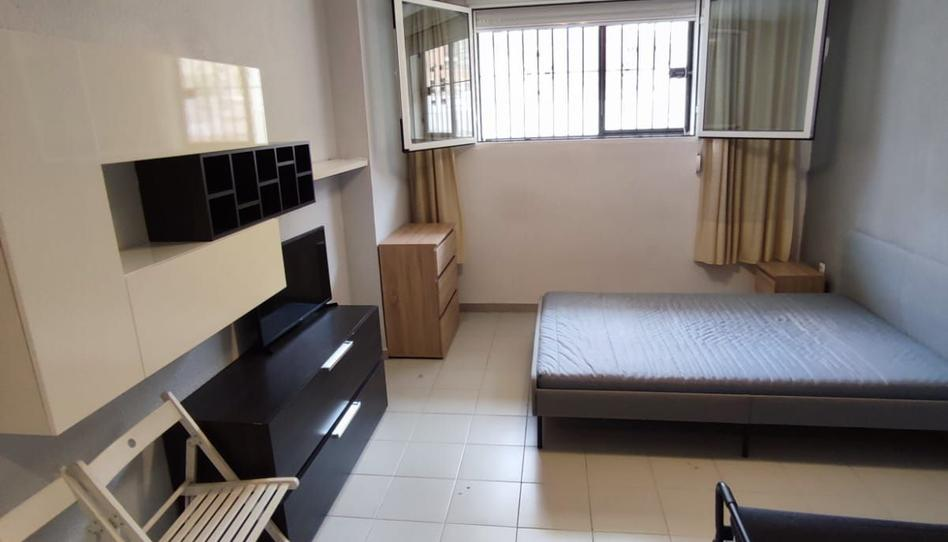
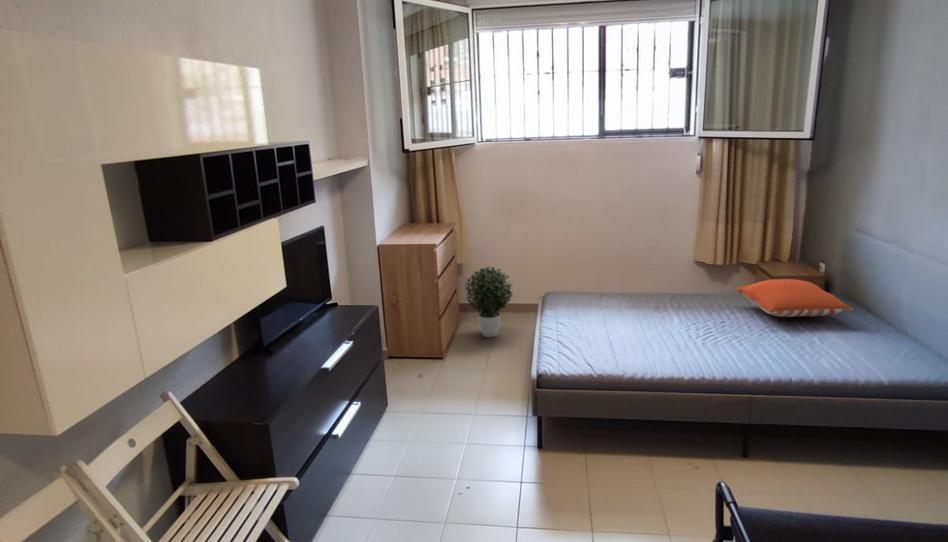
+ potted plant (488, 301)
+ pillow (790, 299)
